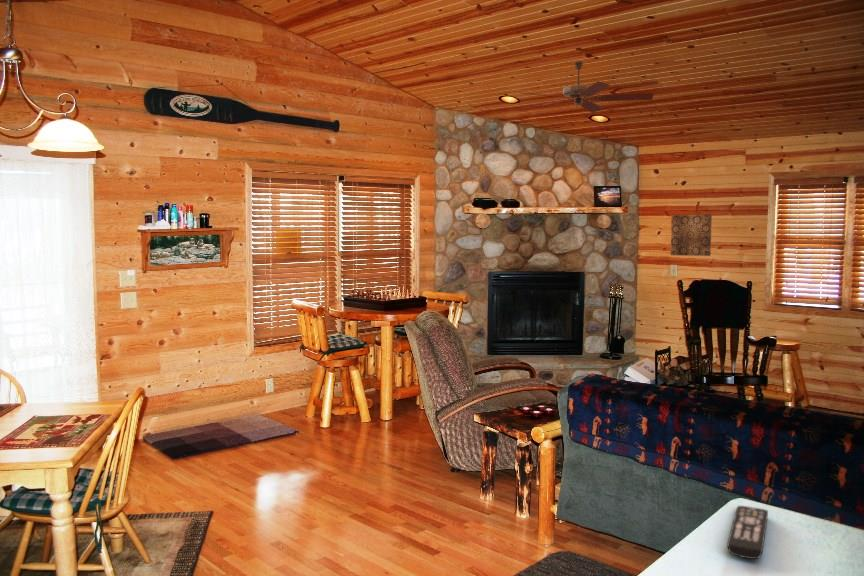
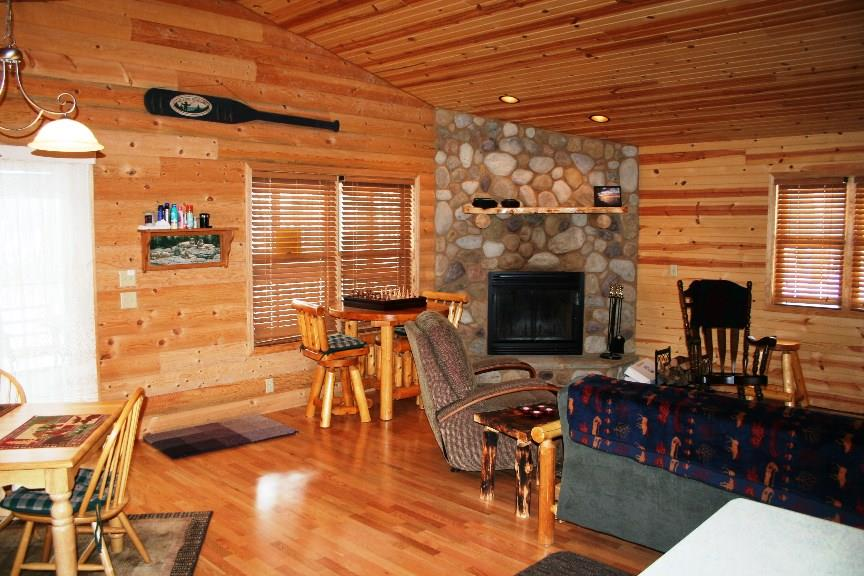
- wall art (690, 235)
- remote control (748, 530)
- ceiling fan (583, 85)
